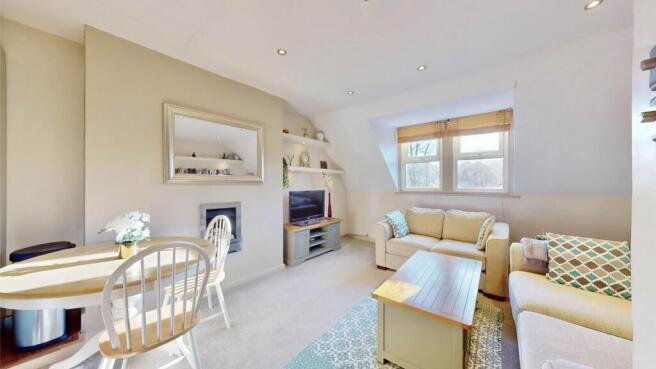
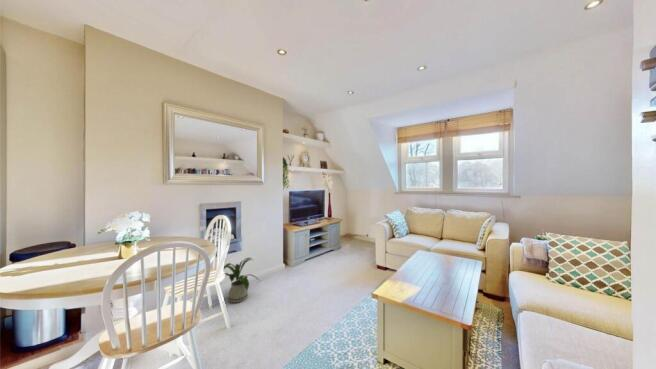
+ house plant (237, 276)
